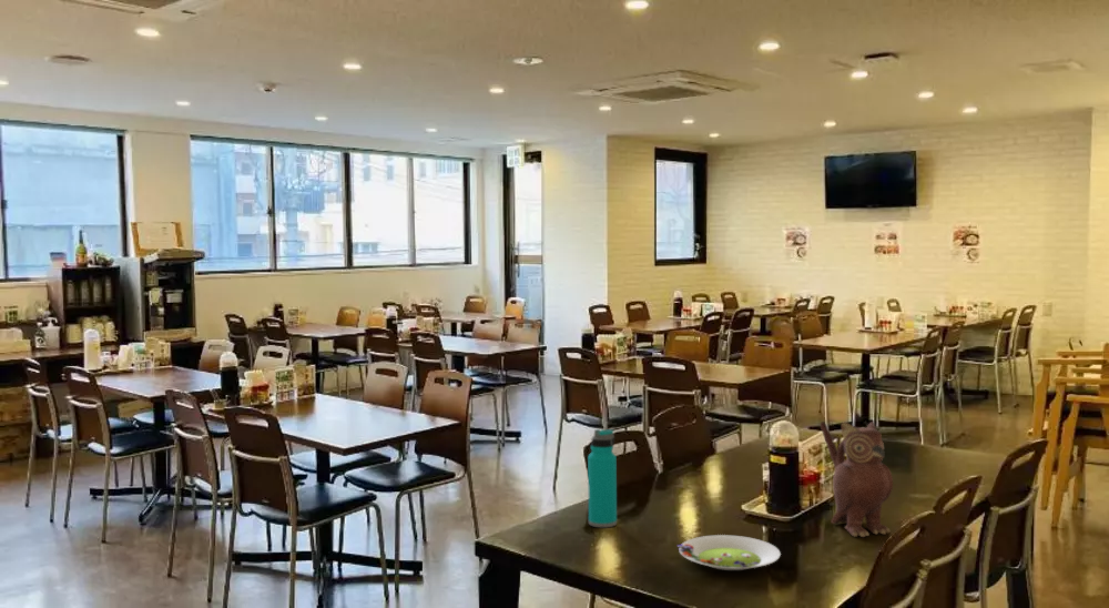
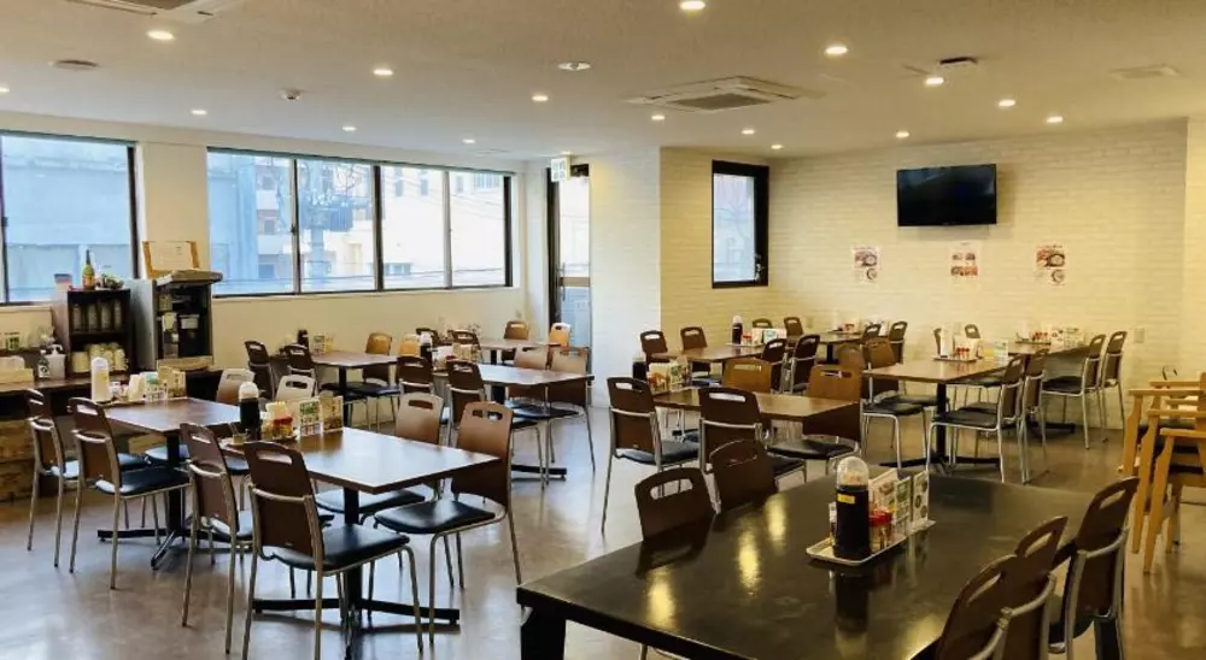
- water bottle (602, 476)
- salad plate (729, 554)
- teapot (847, 473)
